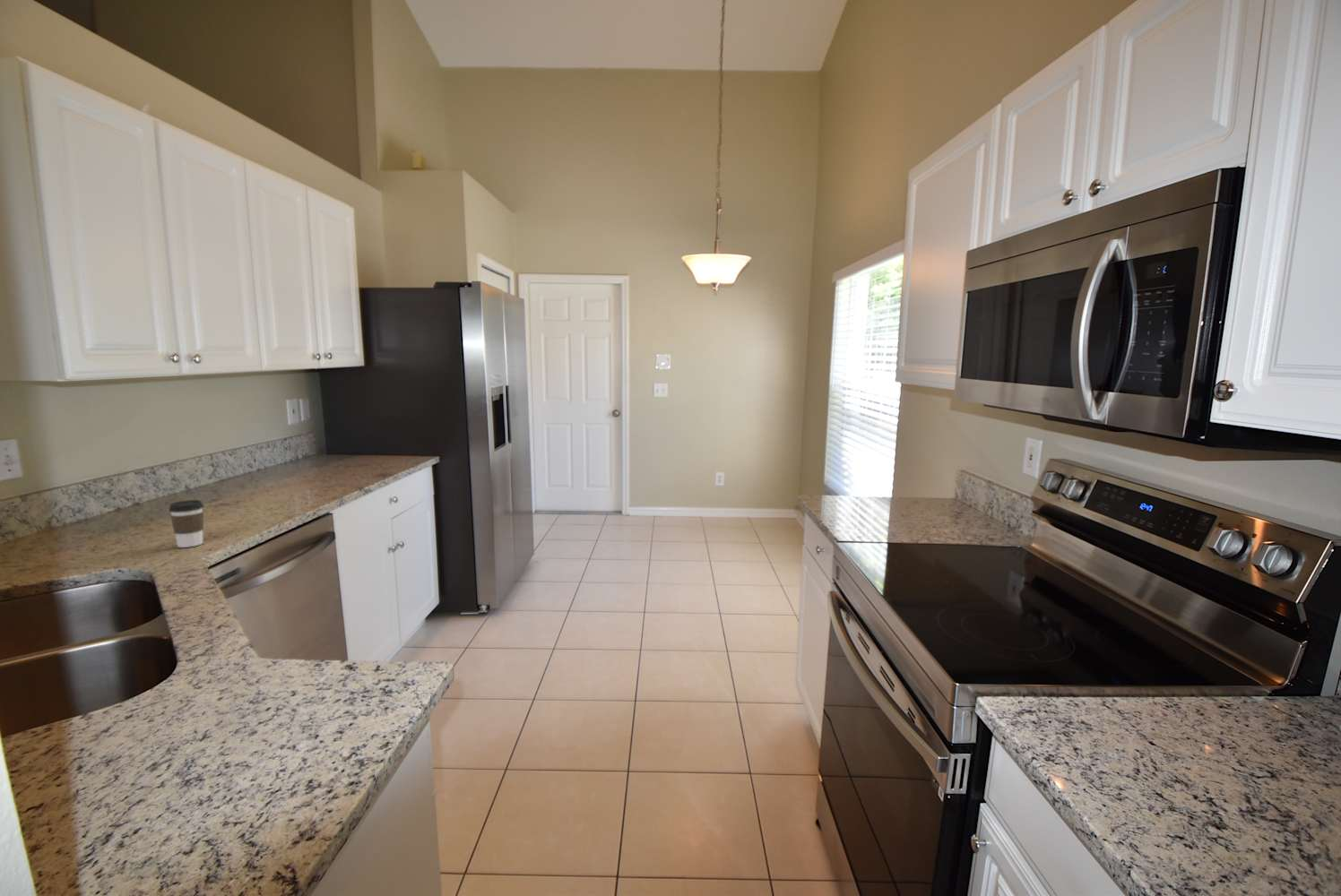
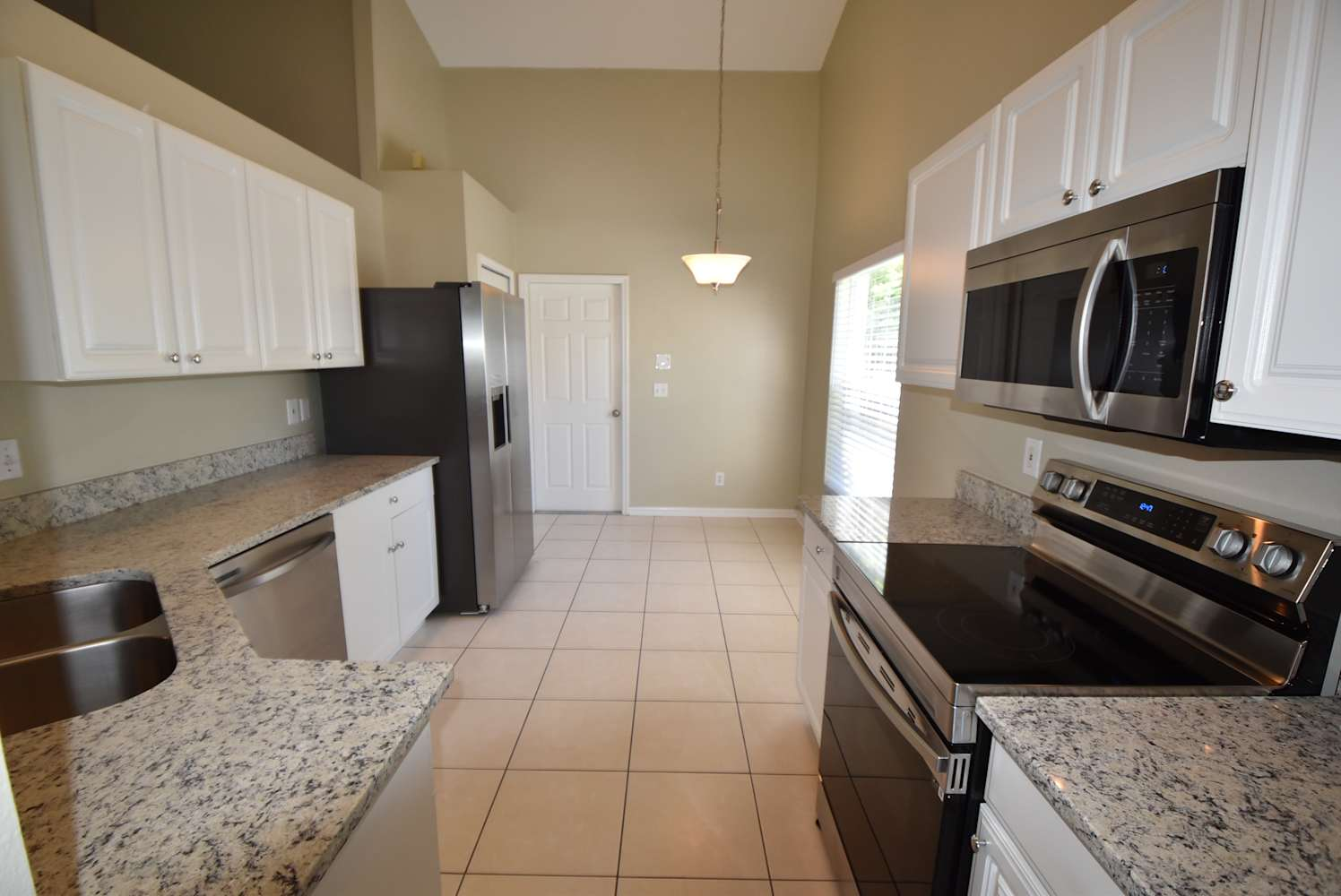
- coffee cup (187, 523)
